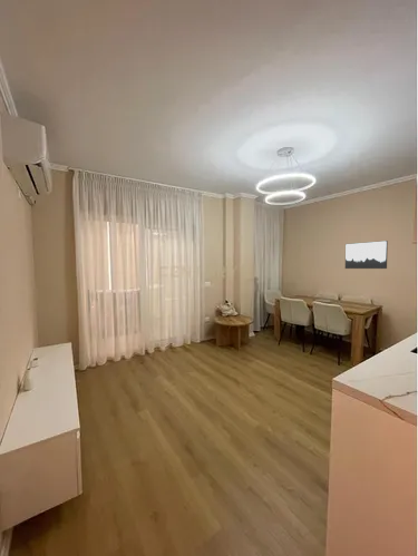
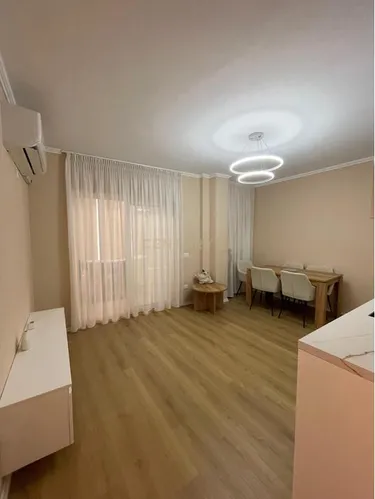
- wall art (364, 255)
